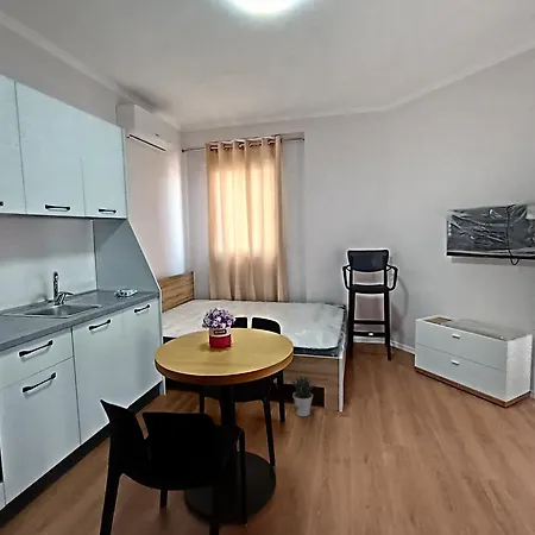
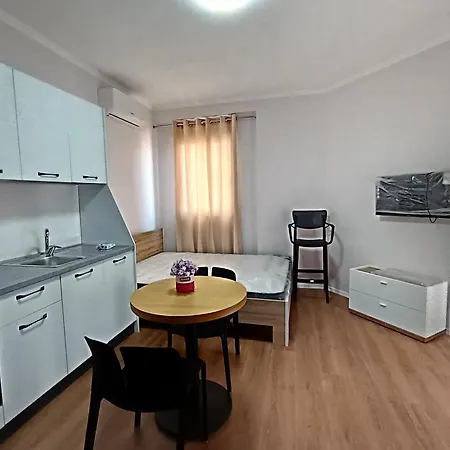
- potted plant (301, 392)
